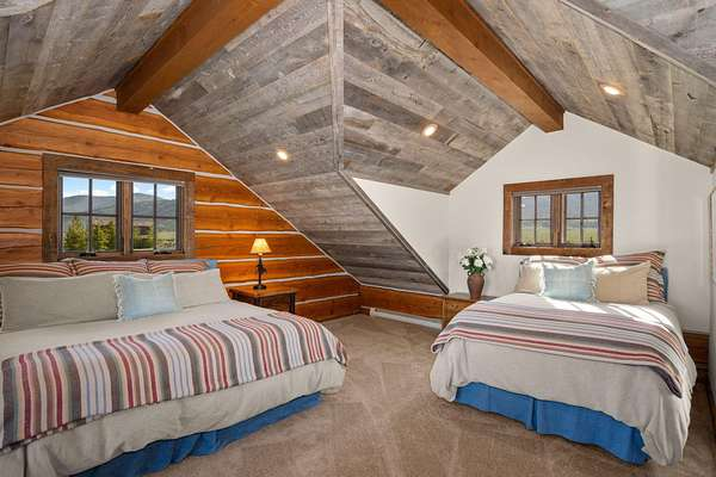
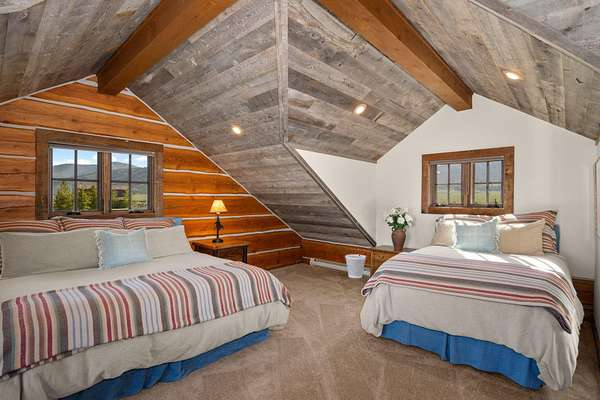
+ wastebasket (355, 266)
